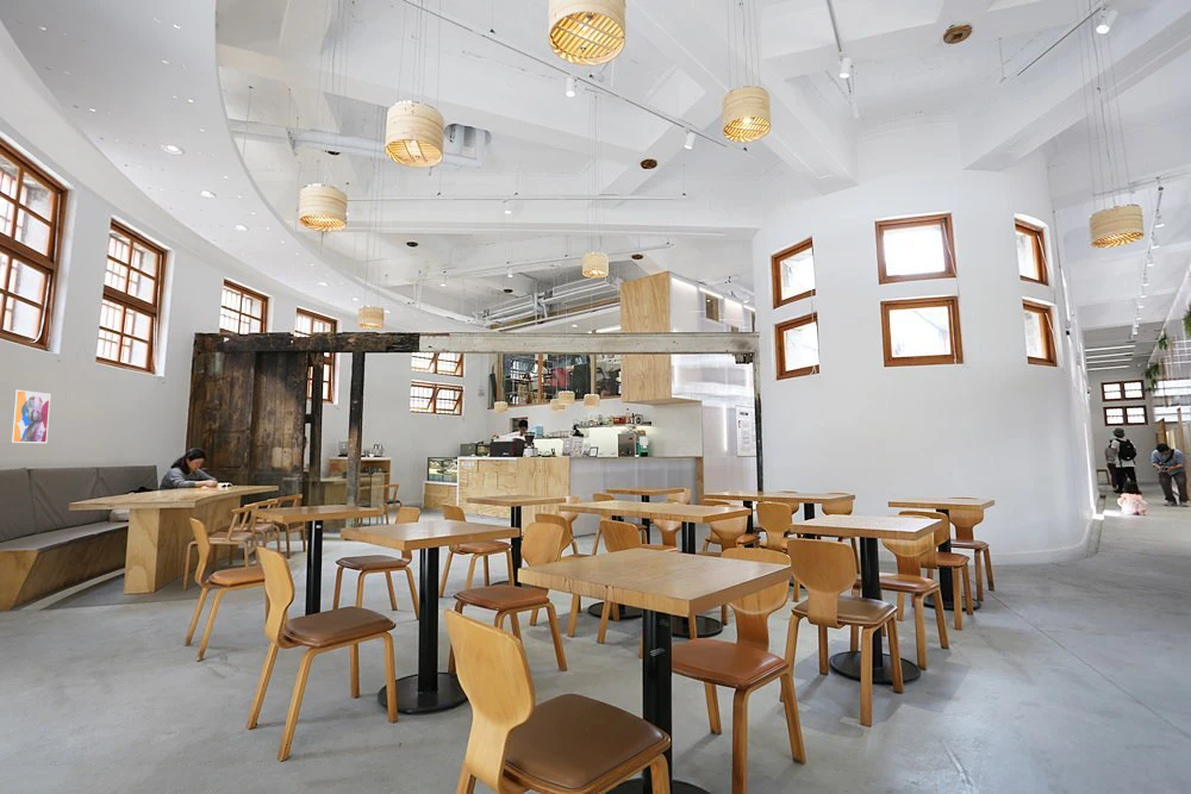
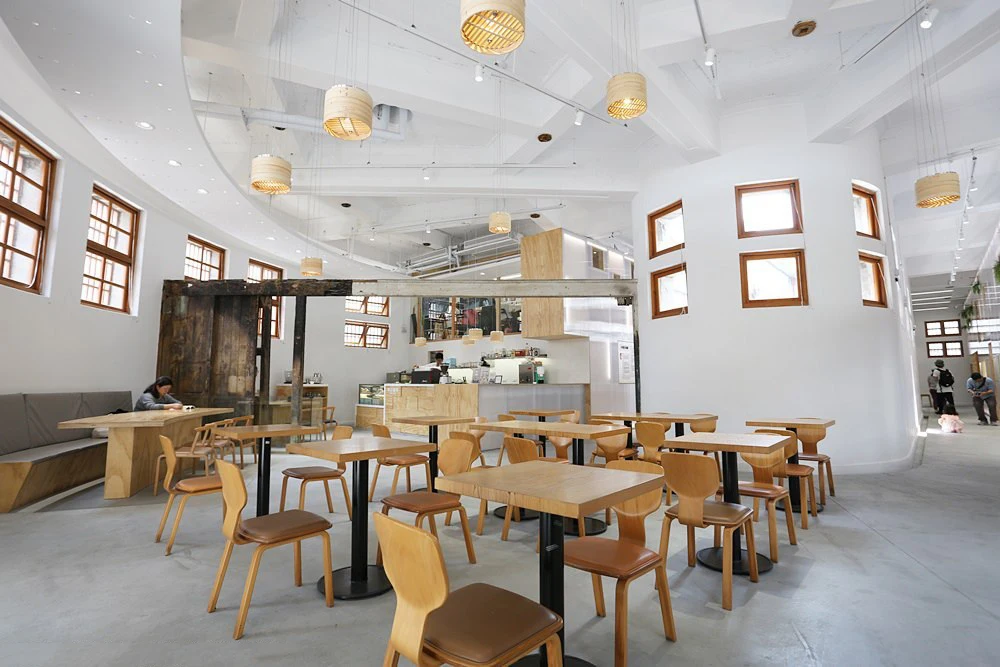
- wall art (30, 417)
